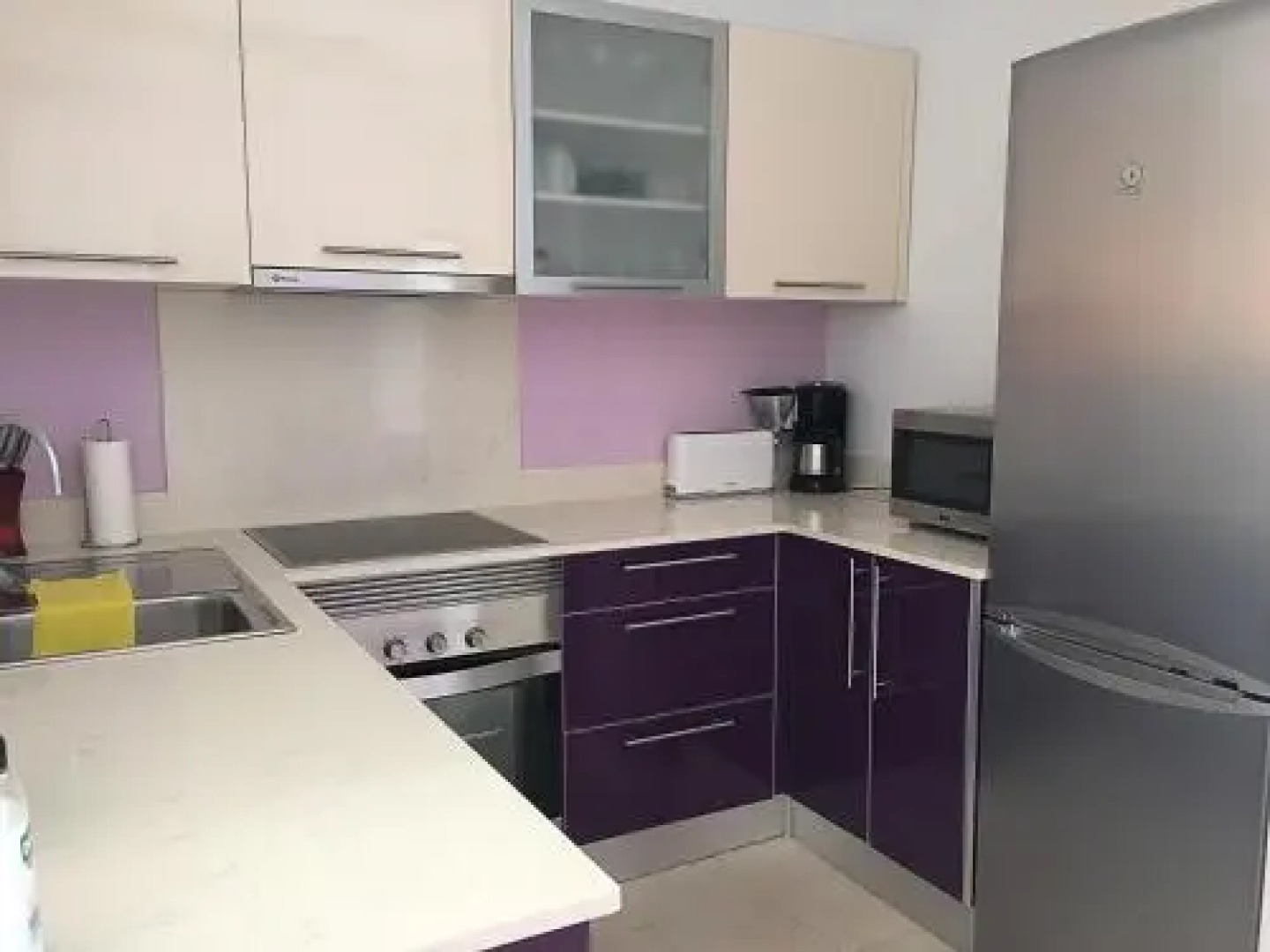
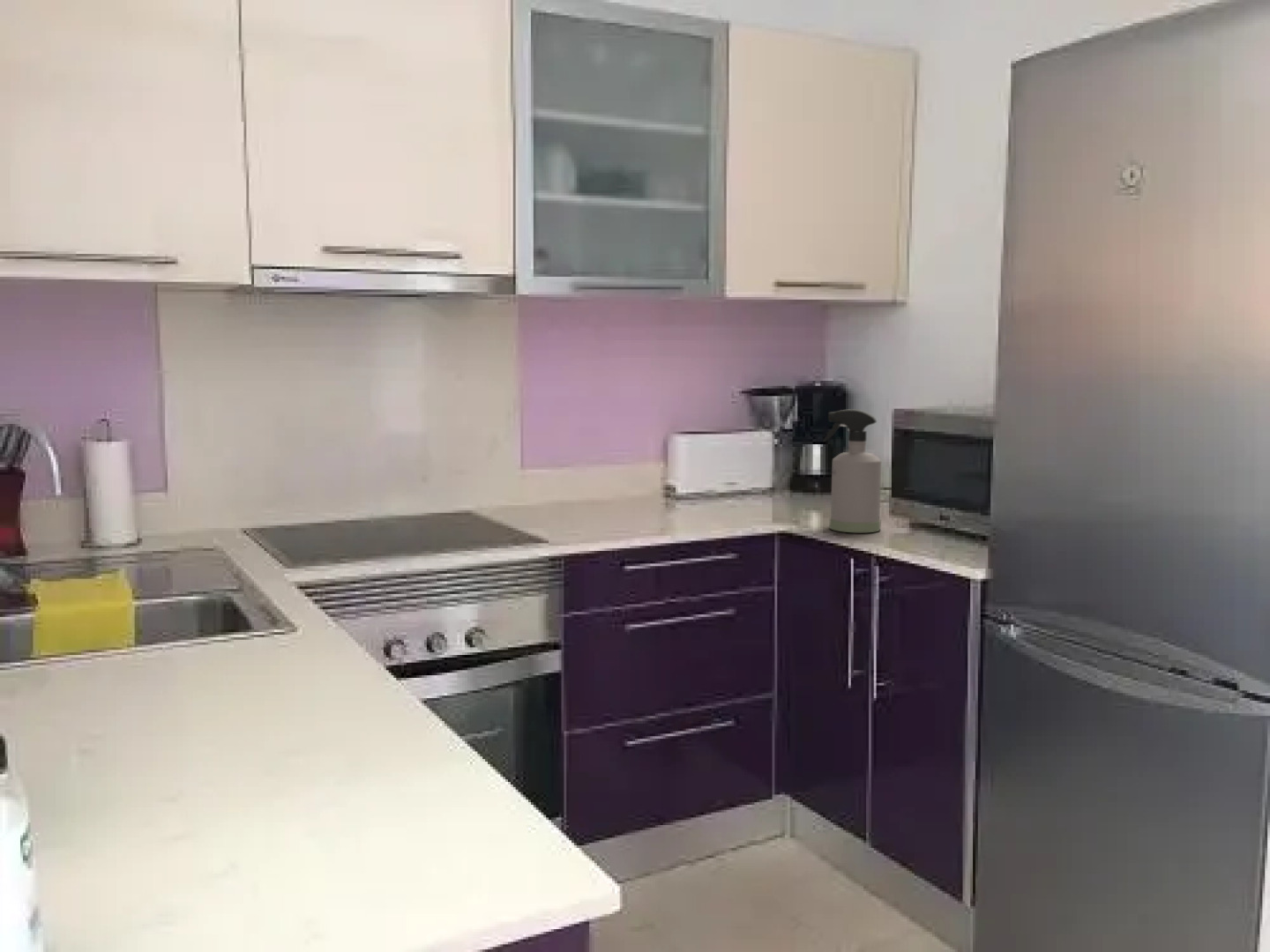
+ spray bottle (852, 469)
